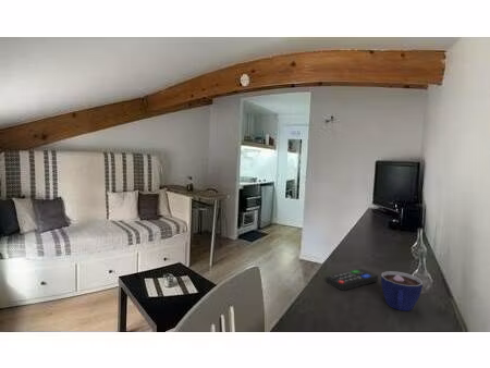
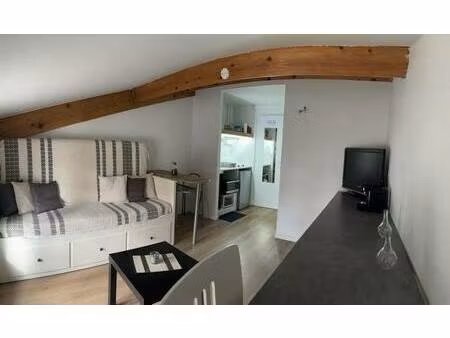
- remote control (352, 278)
- cup (400, 293)
